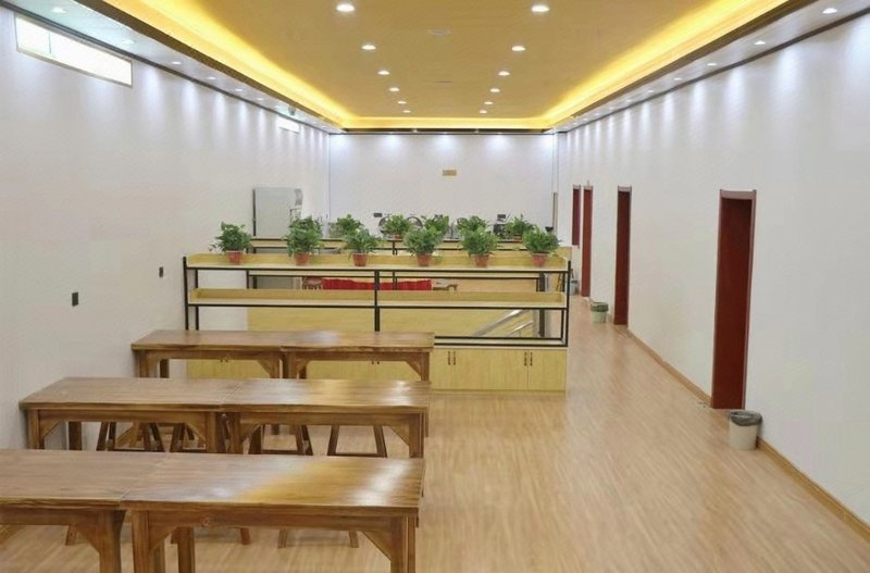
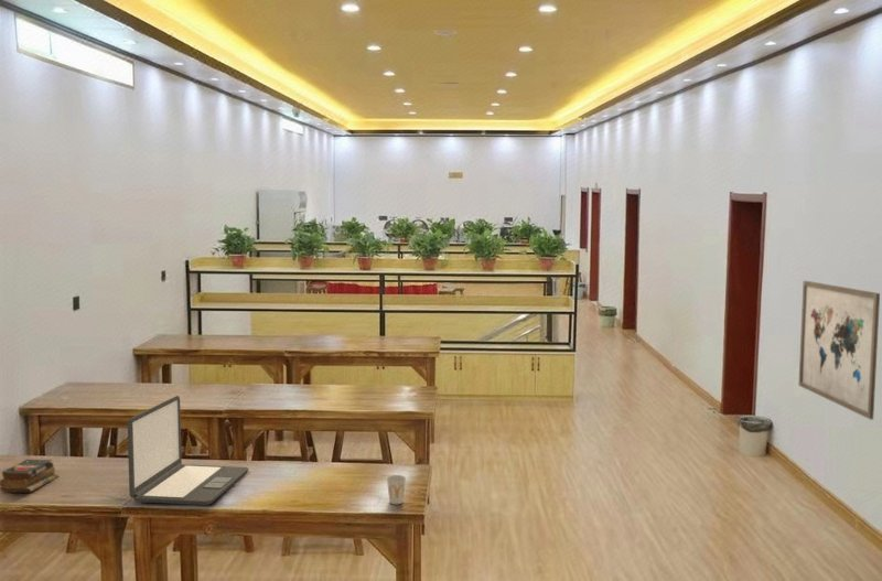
+ book (30, 474)
+ wall art (835, 344)
+ cup (396, 489)
+ laptop (180, 446)
